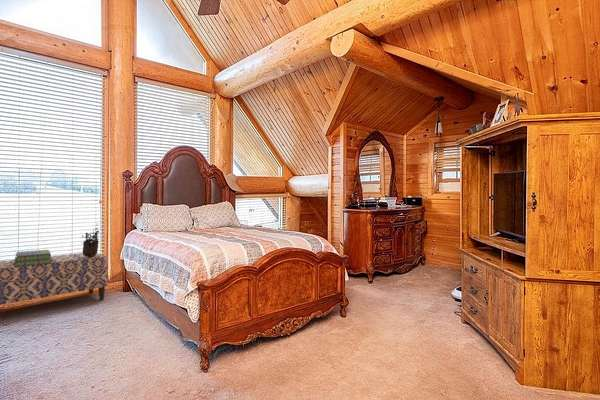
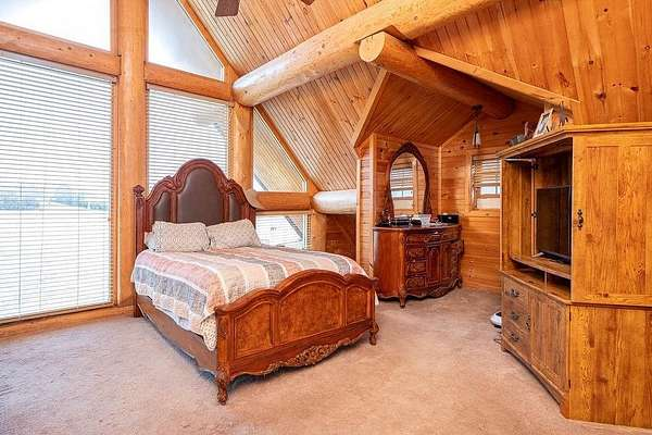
- stack of books (33, 257)
- potted plant (92, 240)
- bench (46, 282)
